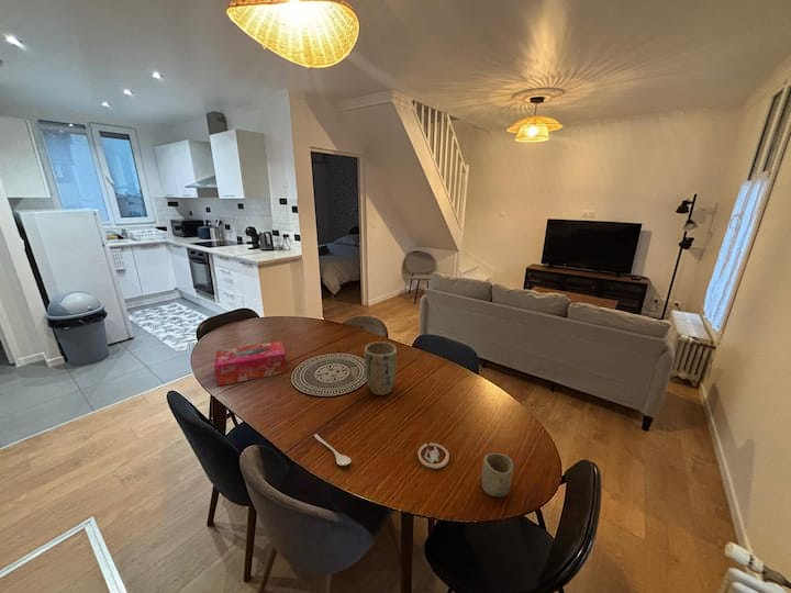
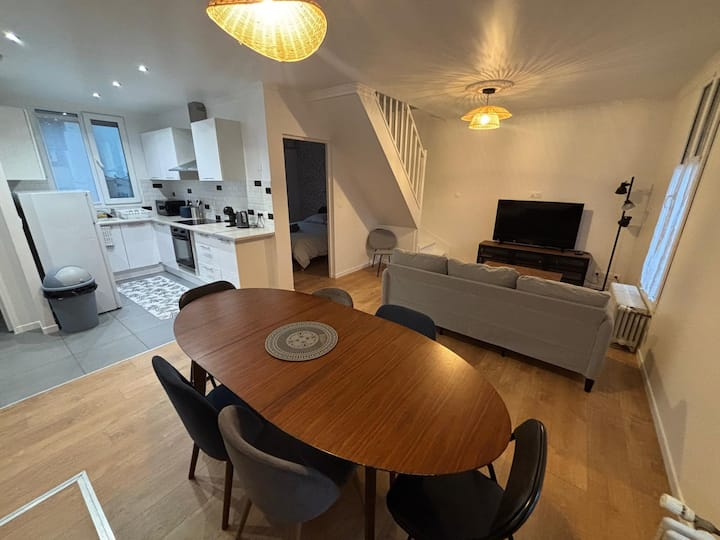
- plant pot (380, 369)
- tissue box (252, 361)
- spoon (331, 448)
- coaster (433, 455)
- cup (497, 474)
